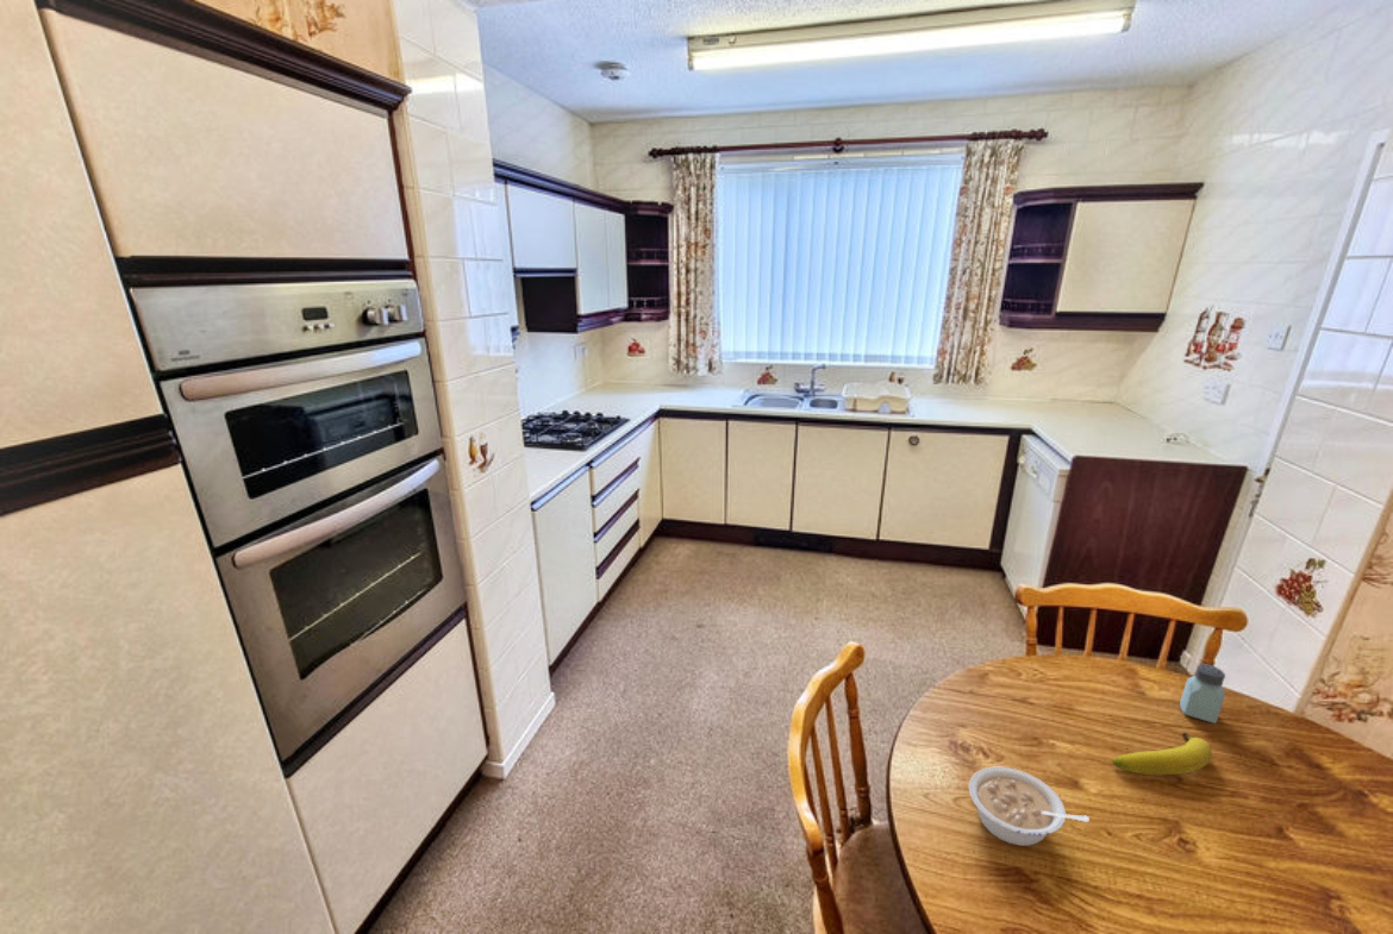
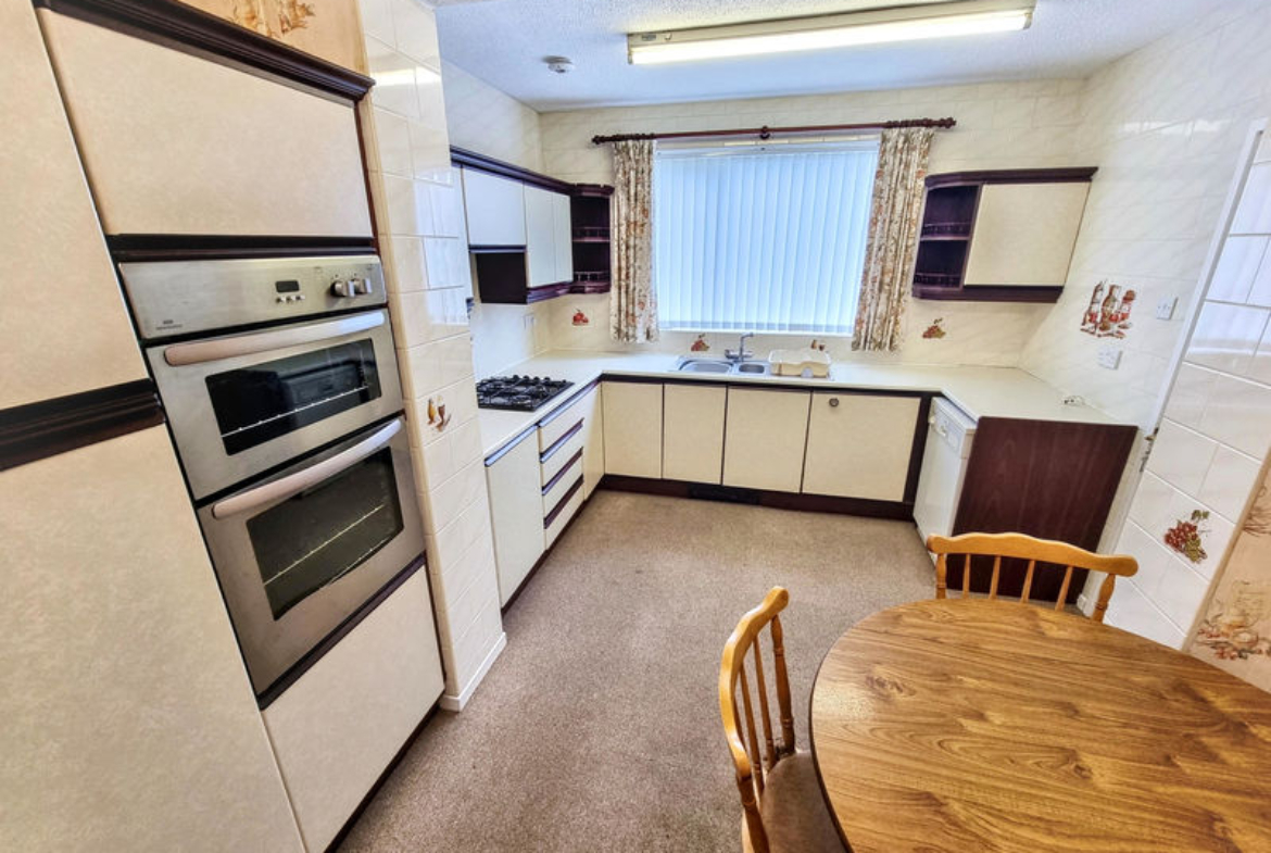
- legume (1017, 807)
- saltshaker (1204, 691)
- fruit (1169, 752)
